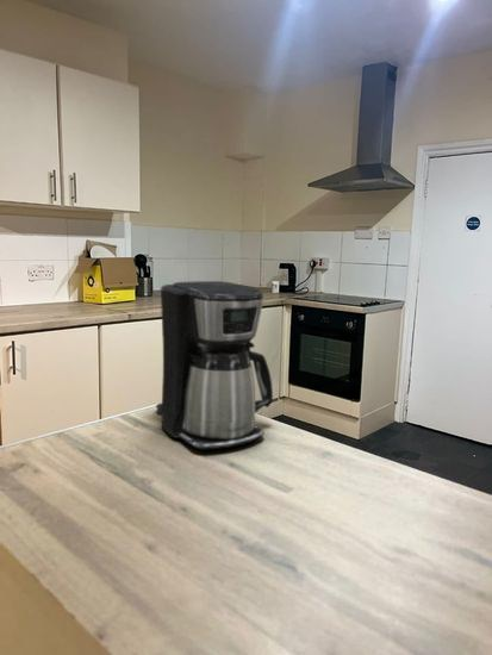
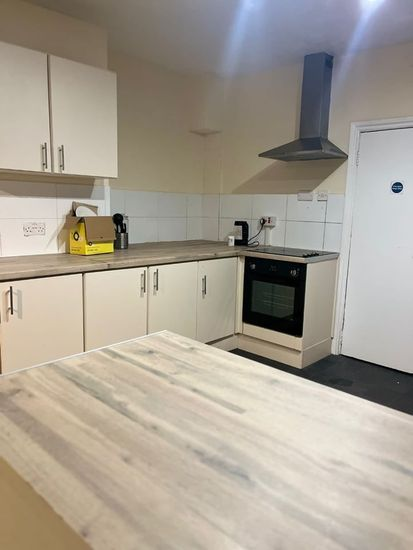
- coffee maker (214, 355)
